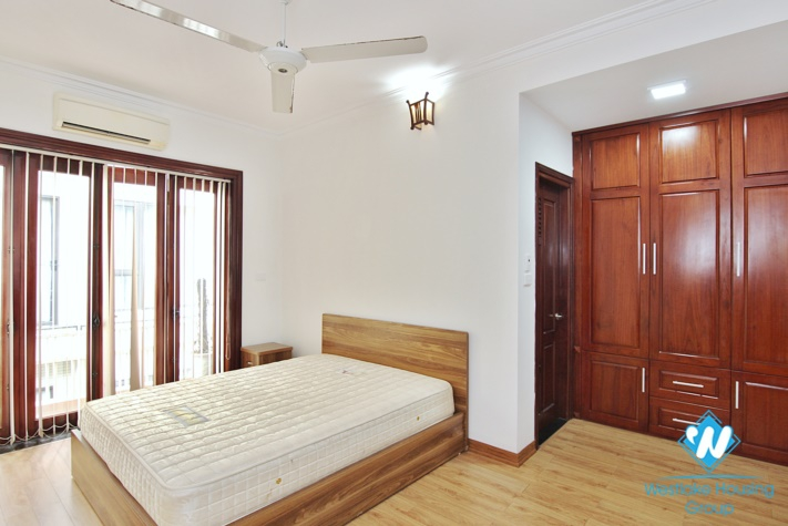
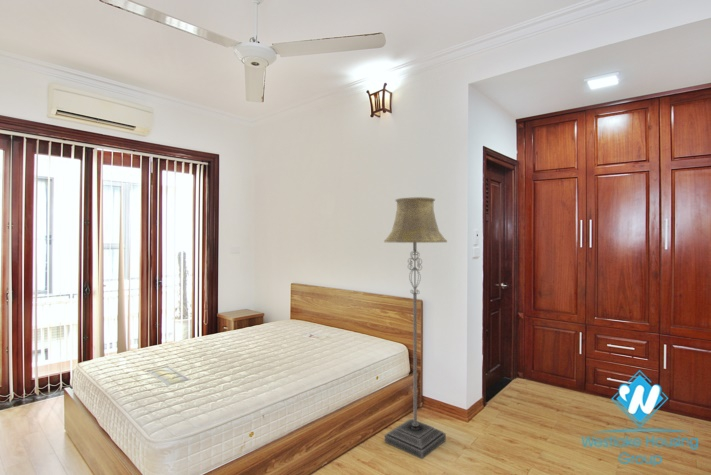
+ floor lamp (415, 320)
